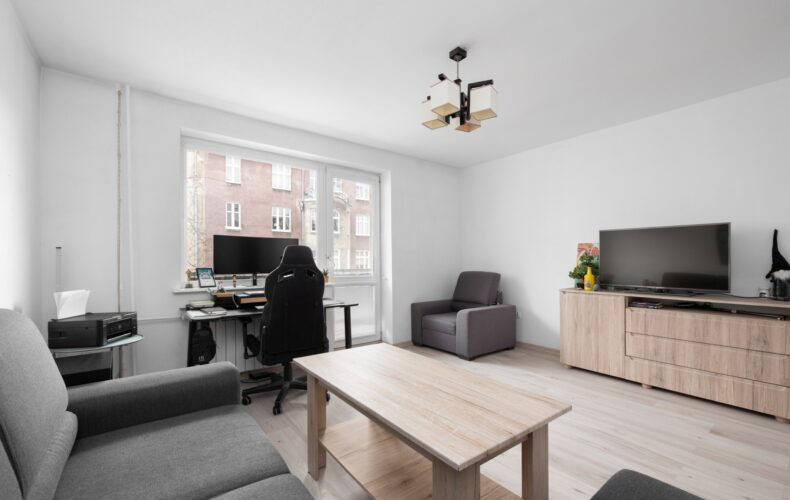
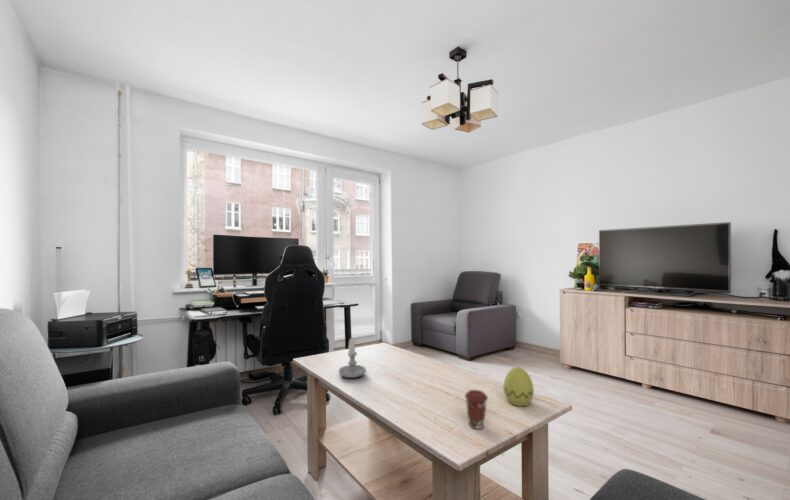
+ decorative egg (518, 384)
+ coffee cup (476, 409)
+ candle (352, 356)
